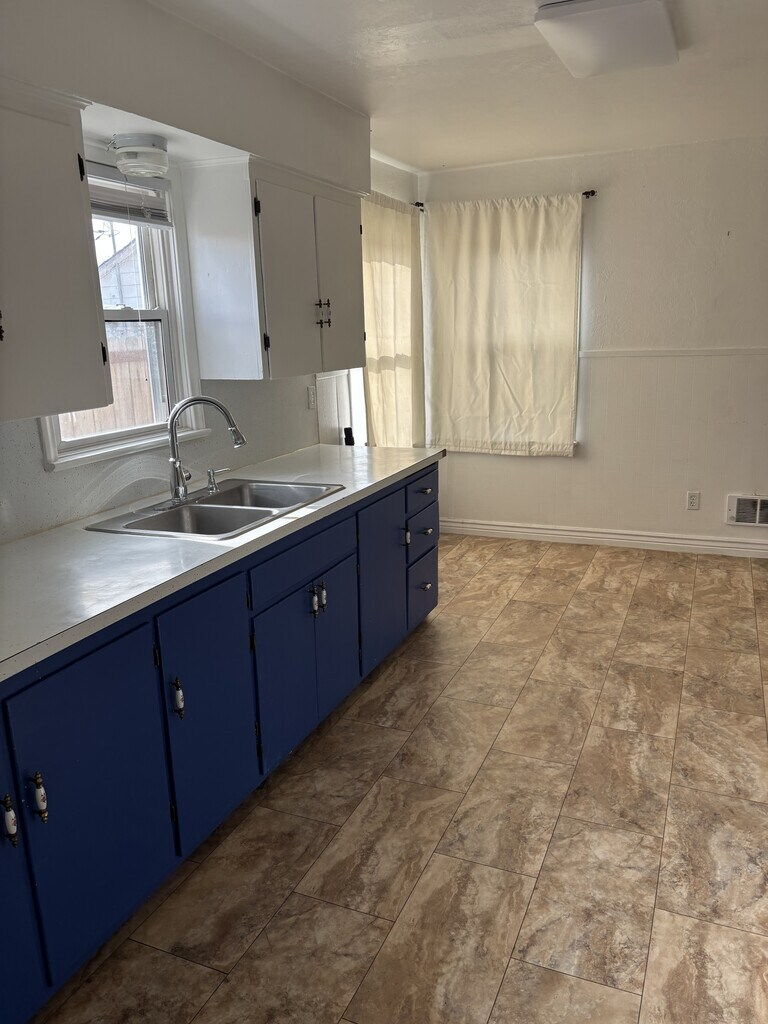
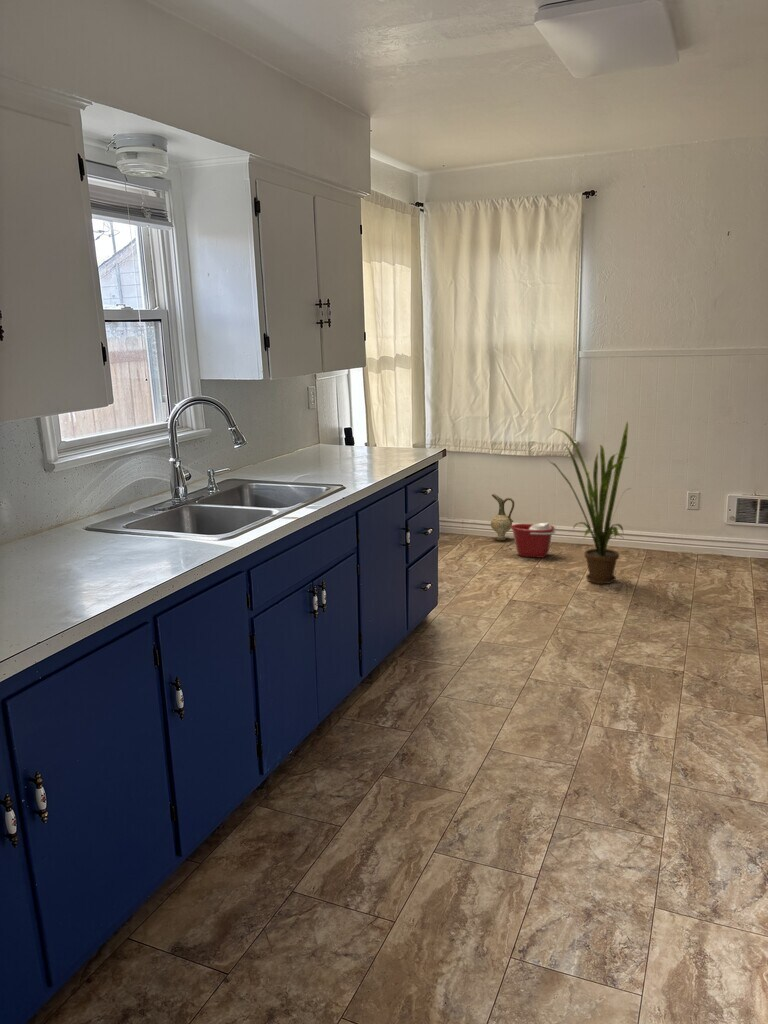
+ house plant (596, 505)
+ ceramic jug (502, 517)
+ bucket (532, 538)
